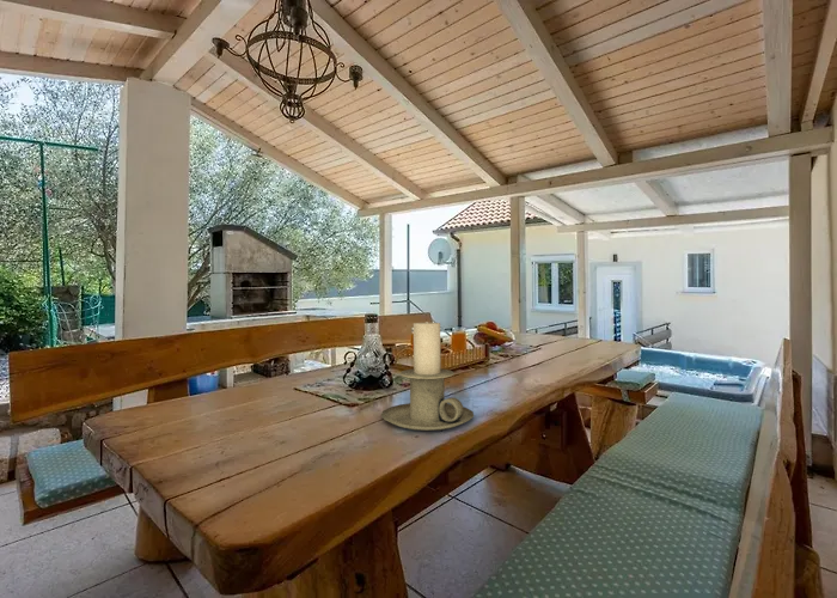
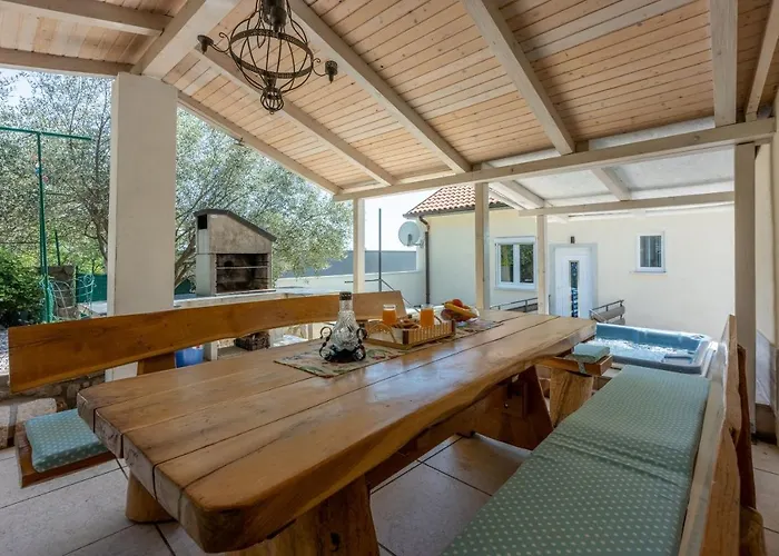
- candle holder (427, 370)
